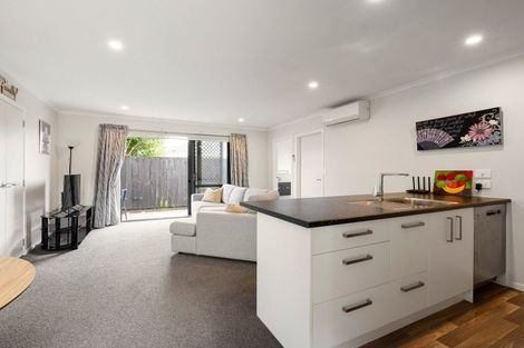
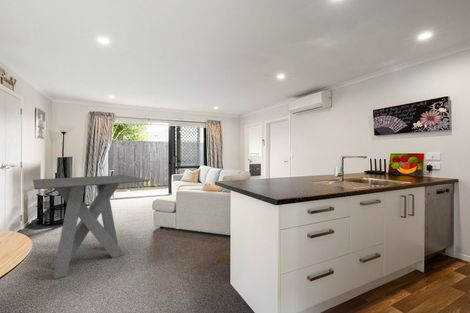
+ dining table (90, 220)
